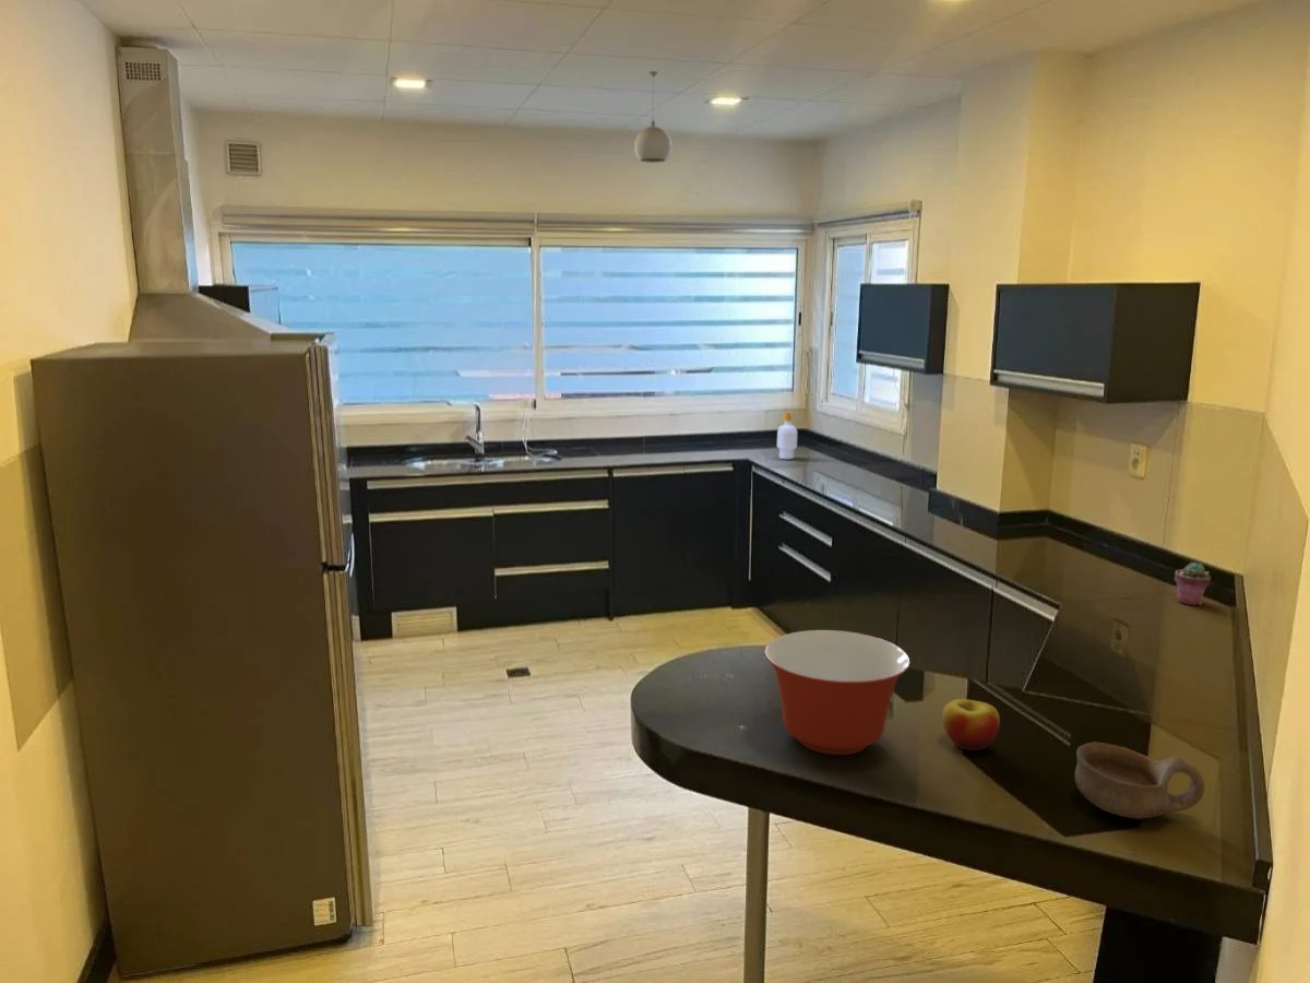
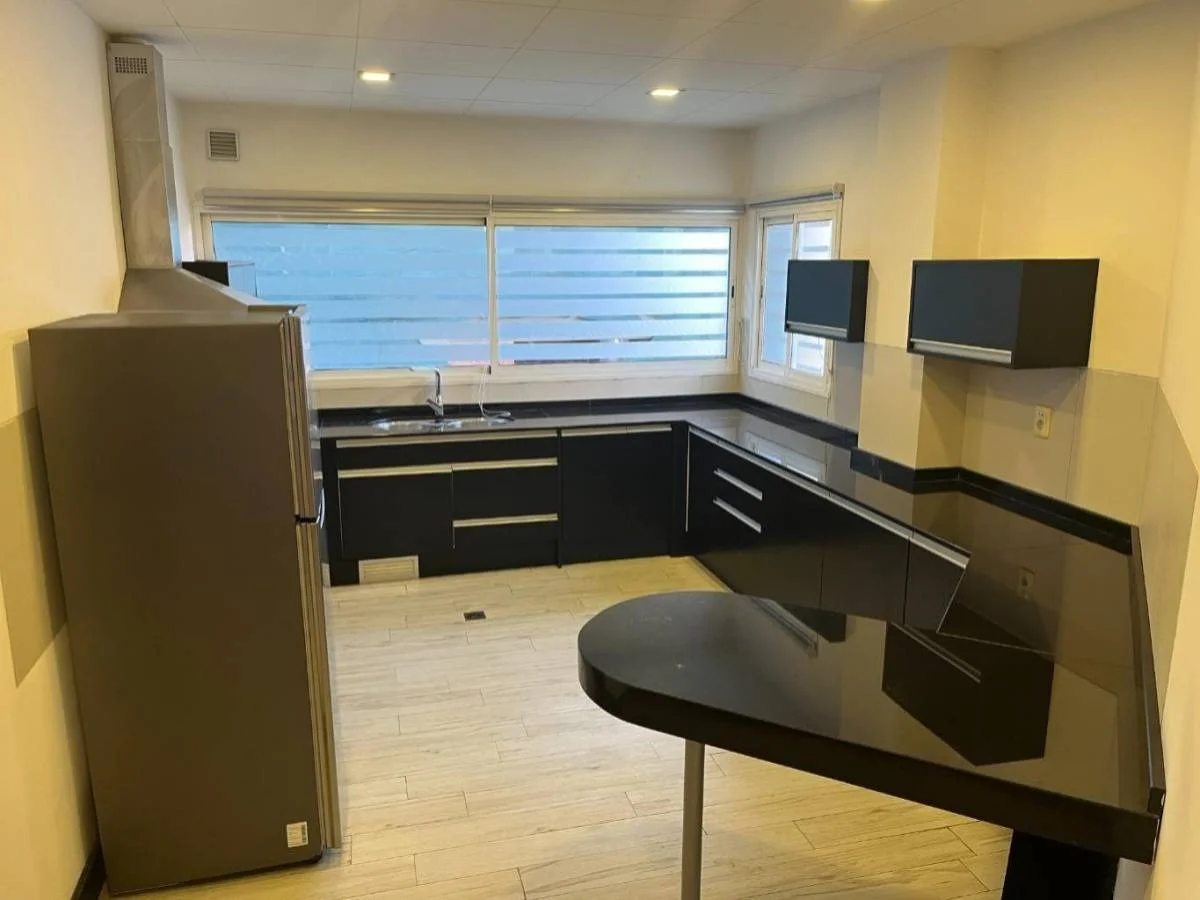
- apple (969, 723)
- bowl (1136, 781)
- pendant light (653, 116)
- mixing bowl (834, 696)
- soap bottle (787, 435)
- potted succulent (1191, 582)
